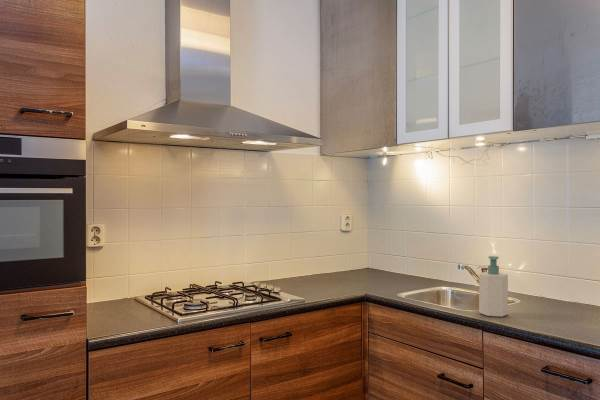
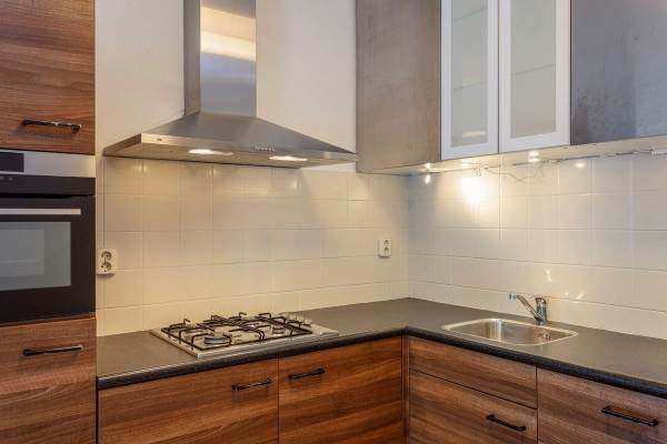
- soap bottle (493, 285)
